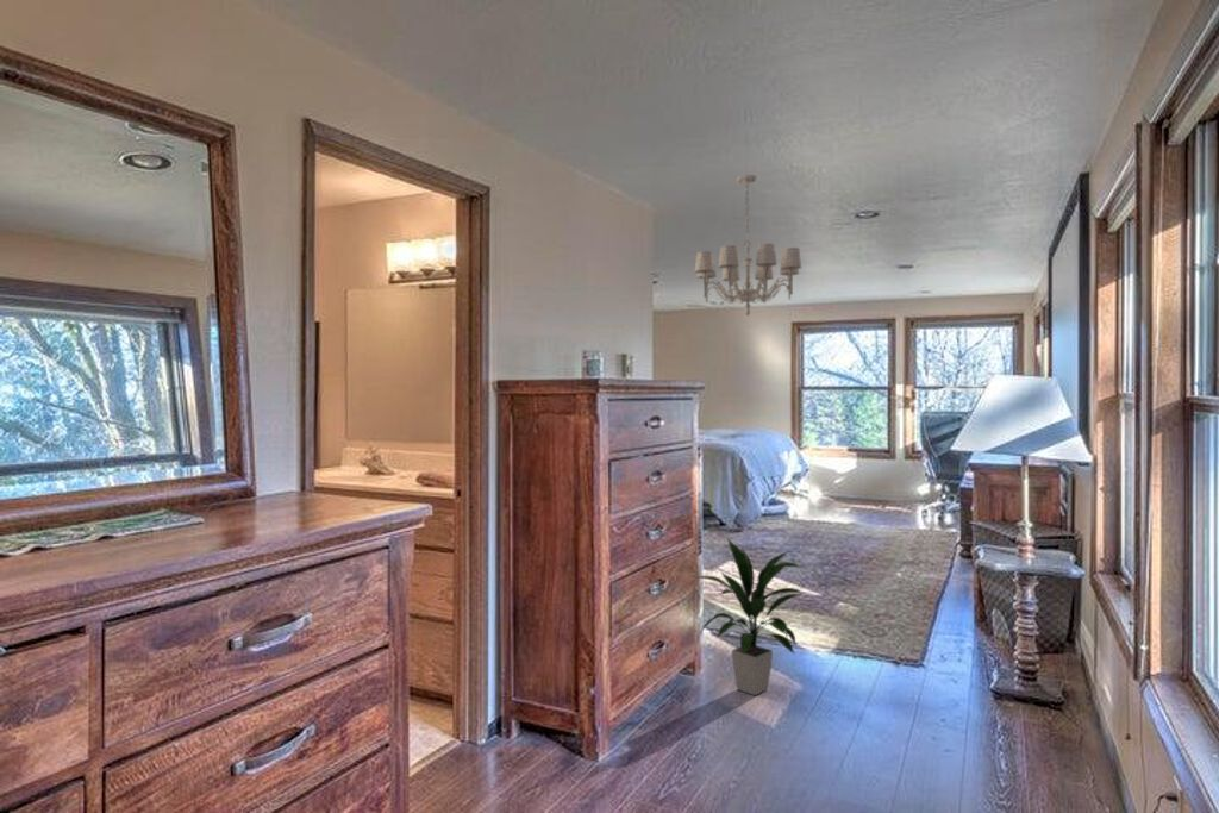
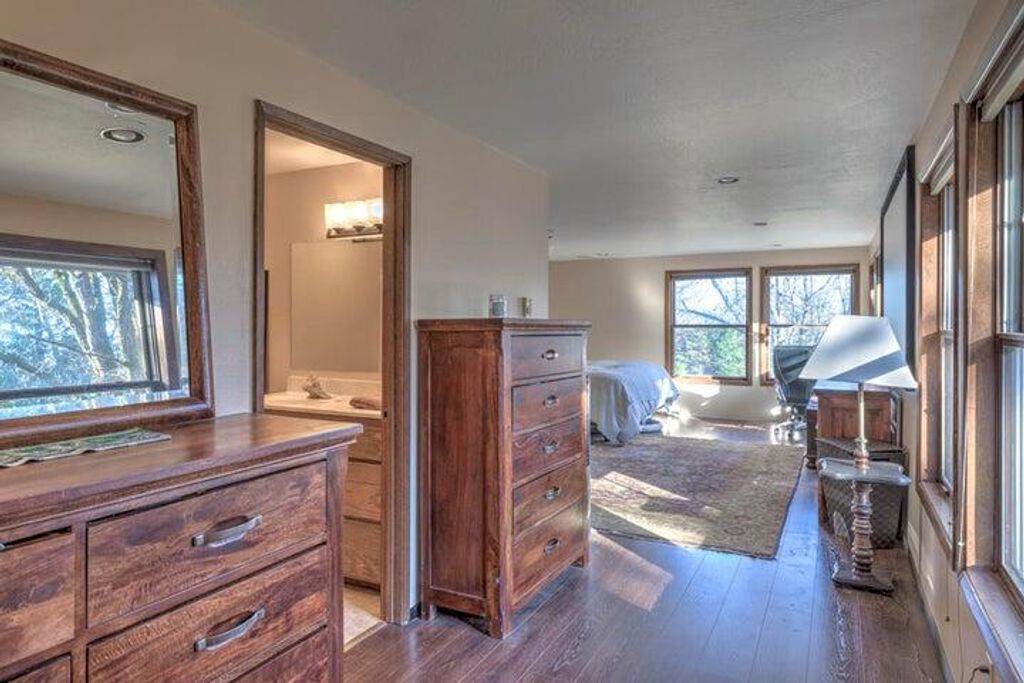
- chandelier (746, 246)
- indoor plant (757, 615)
